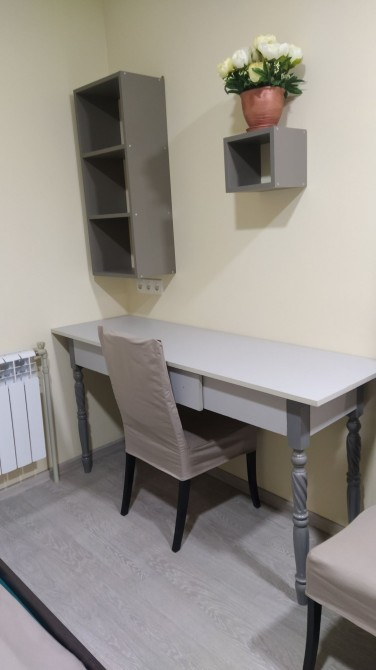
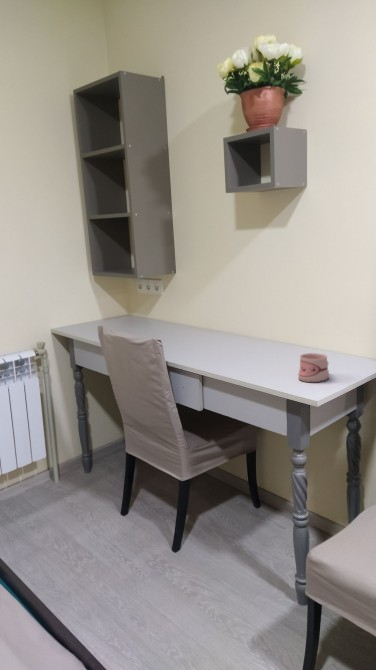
+ mug (315, 366)
